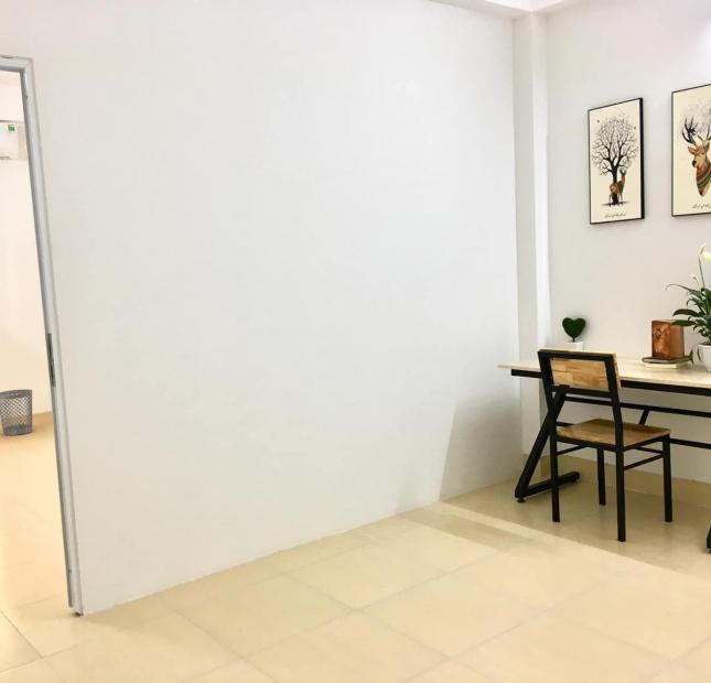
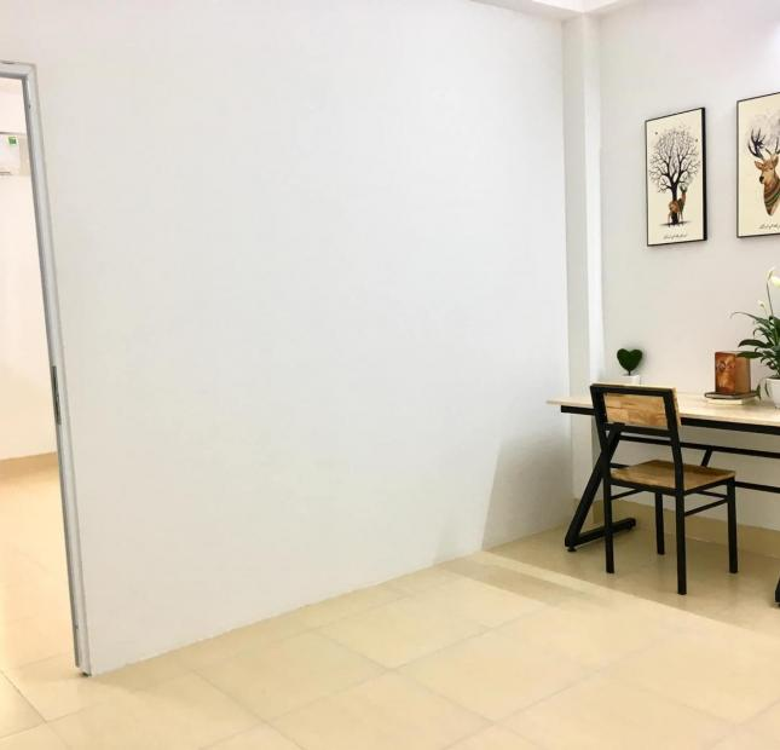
- wastebasket (15, 412)
